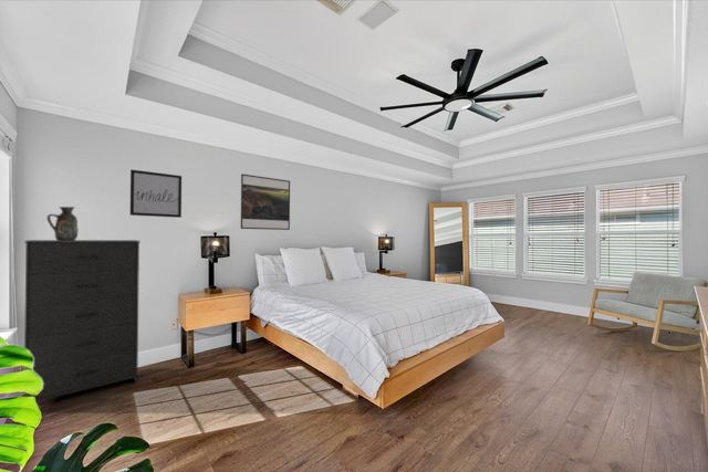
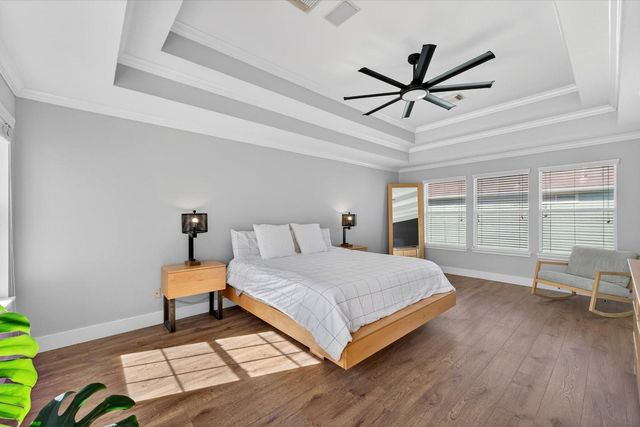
- decorative vase (63, 222)
- wall art (156, 195)
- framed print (267, 203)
- dresser (85, 314)
